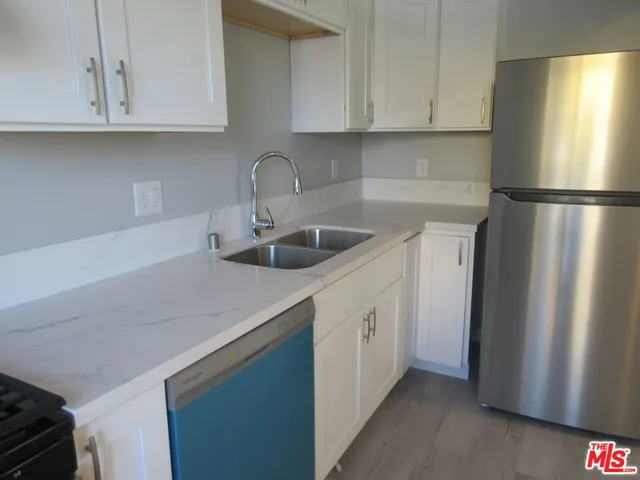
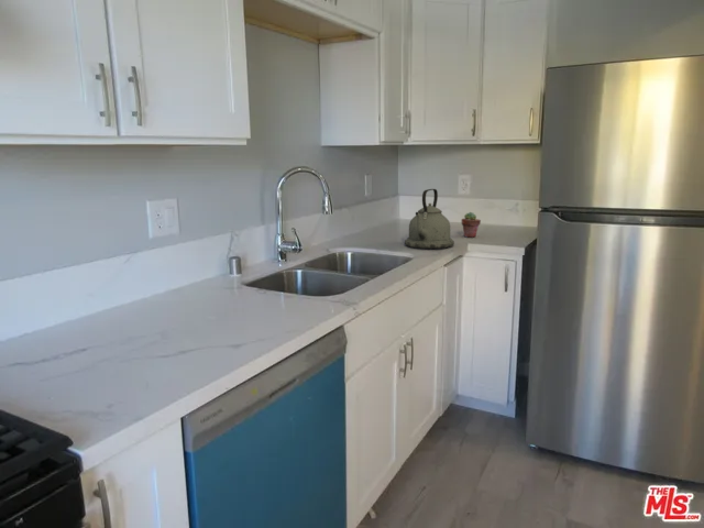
+ kettle (429, 218)
+ potted succulent (470, 223)
